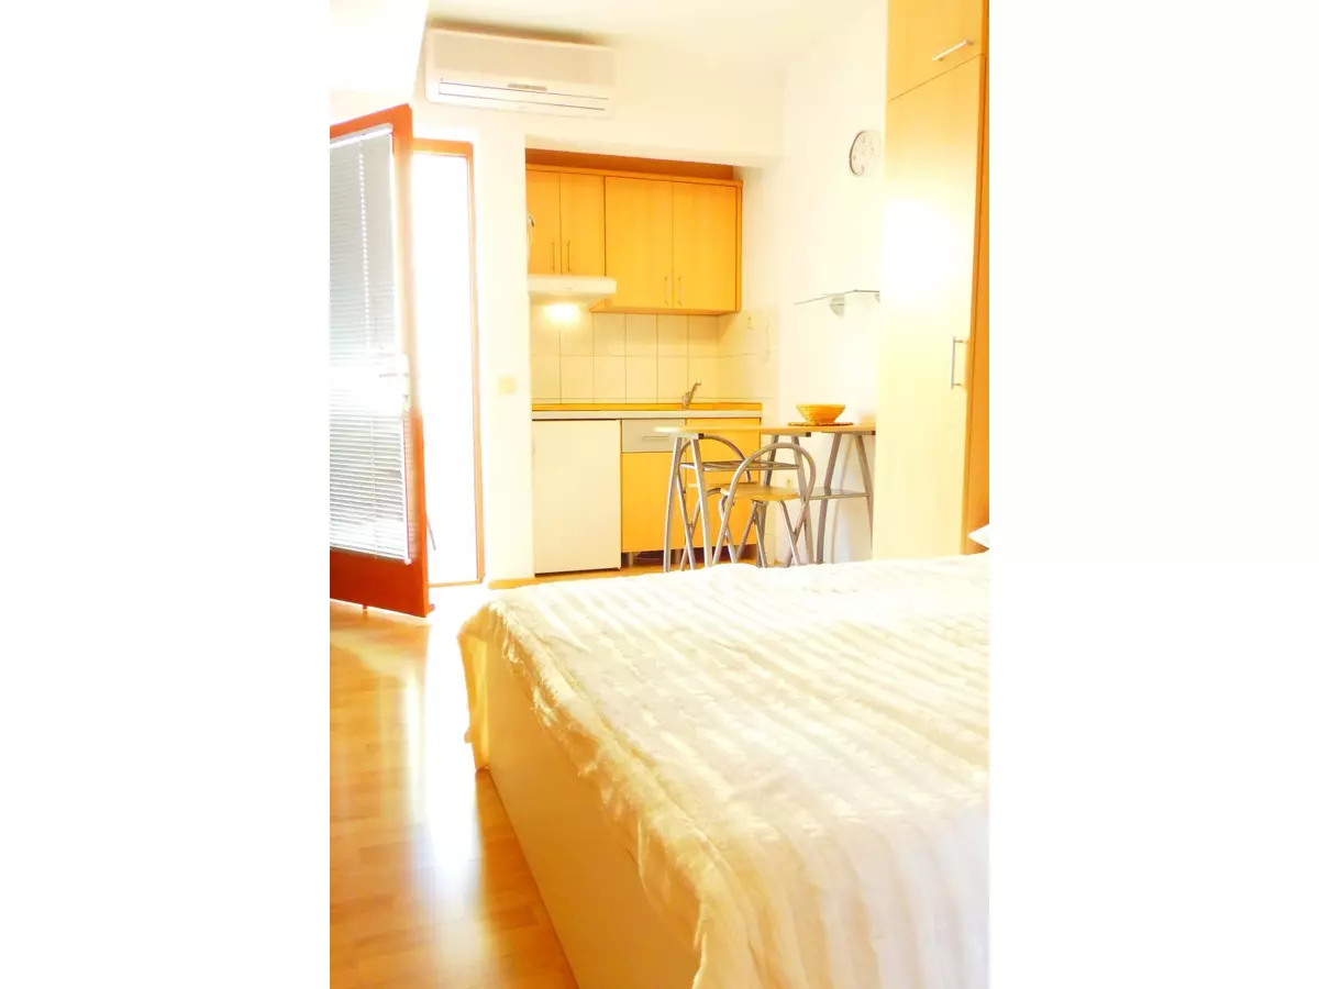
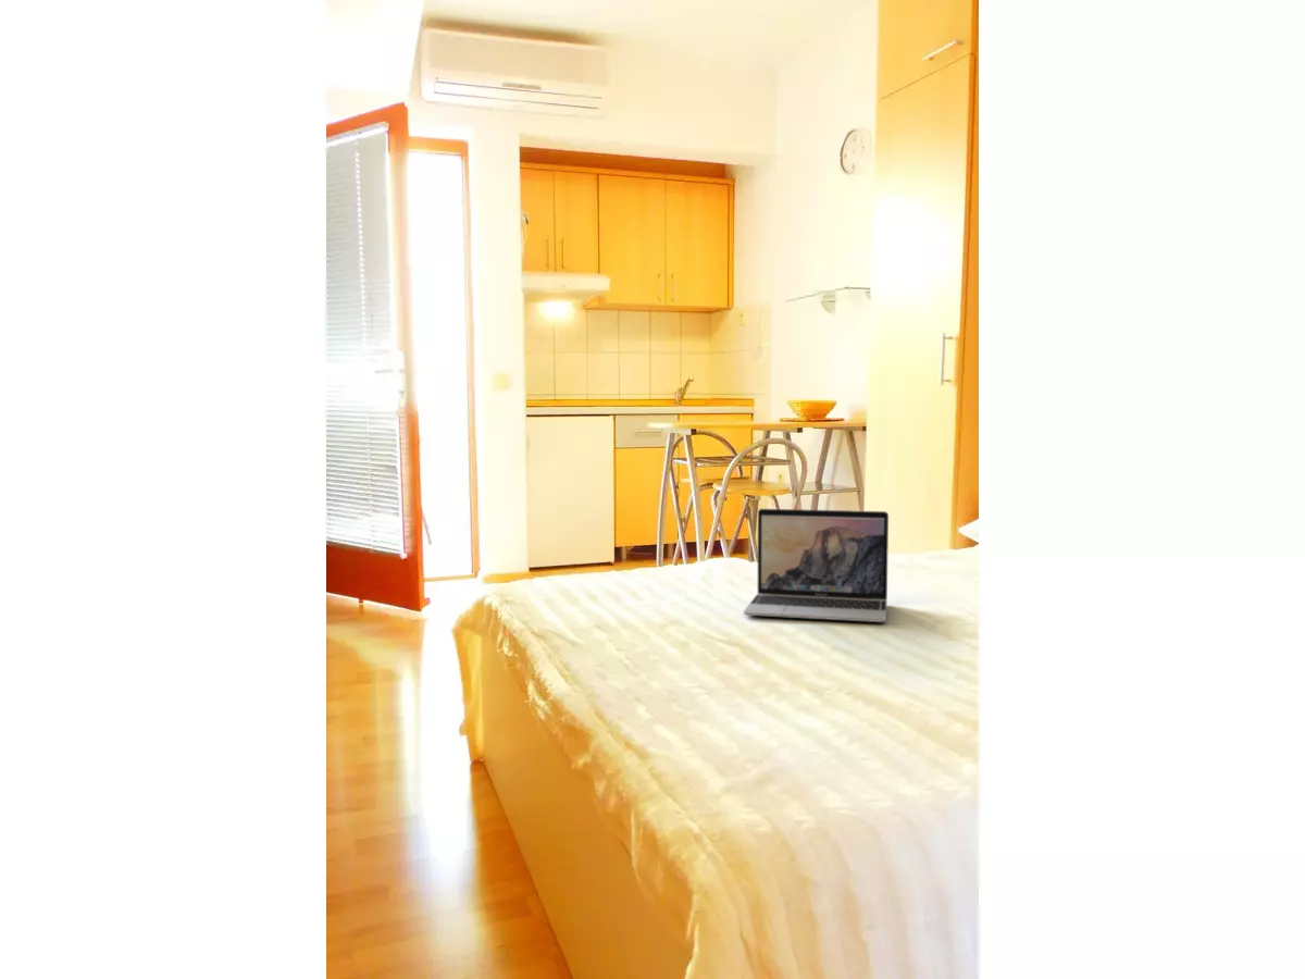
+ laptop (817, 562)
